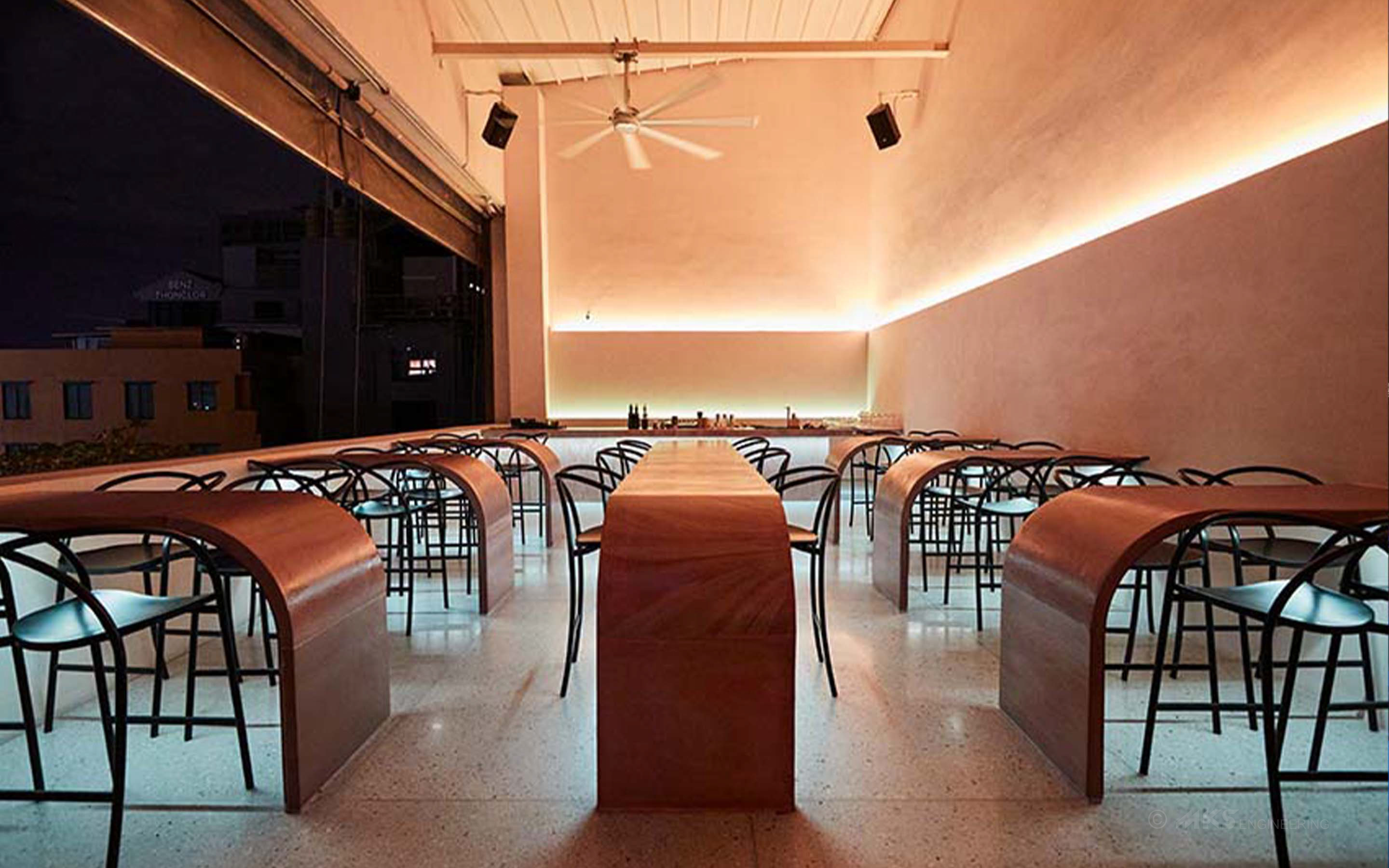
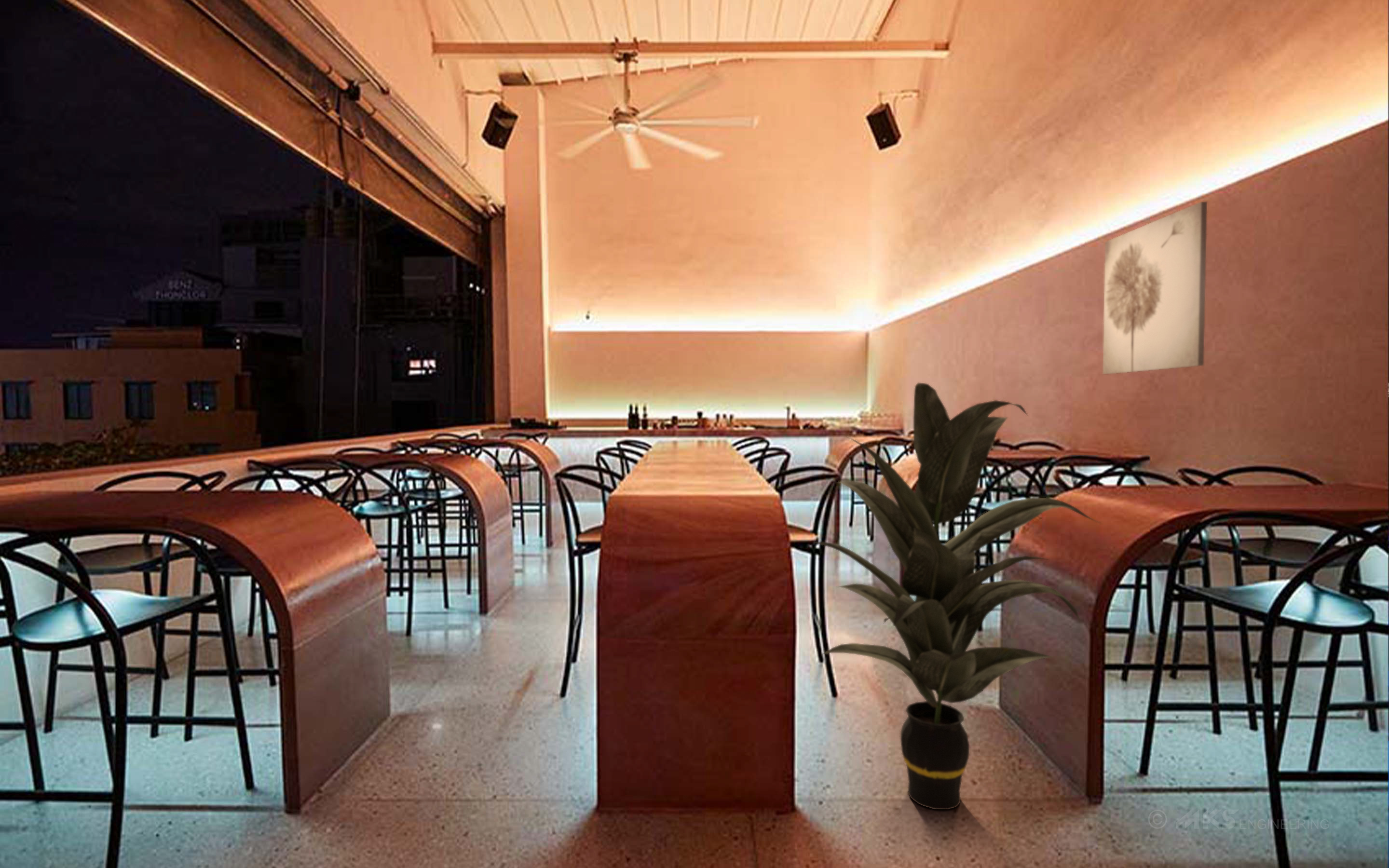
+ indoor plant (940, 586)
+ wall art (1149, 297)
